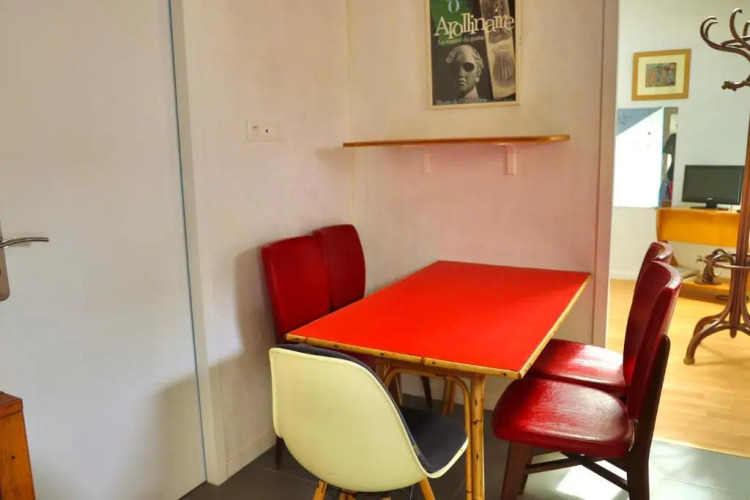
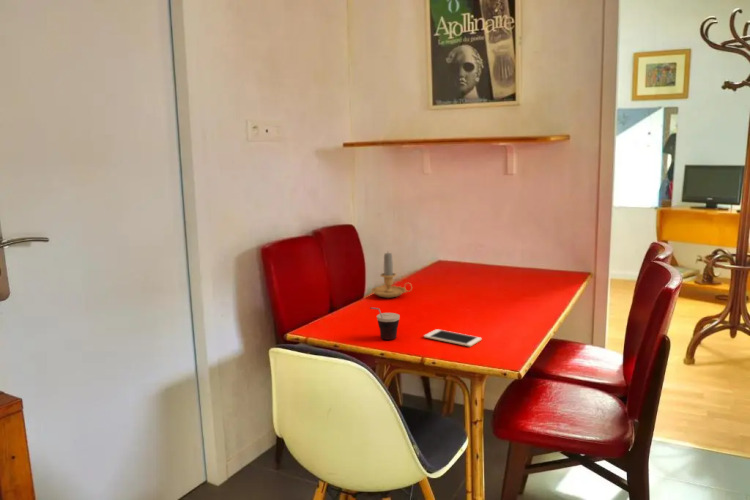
+ candle (392, 273)
+ cell phone (452, 337)
+ cup (383, 321)
